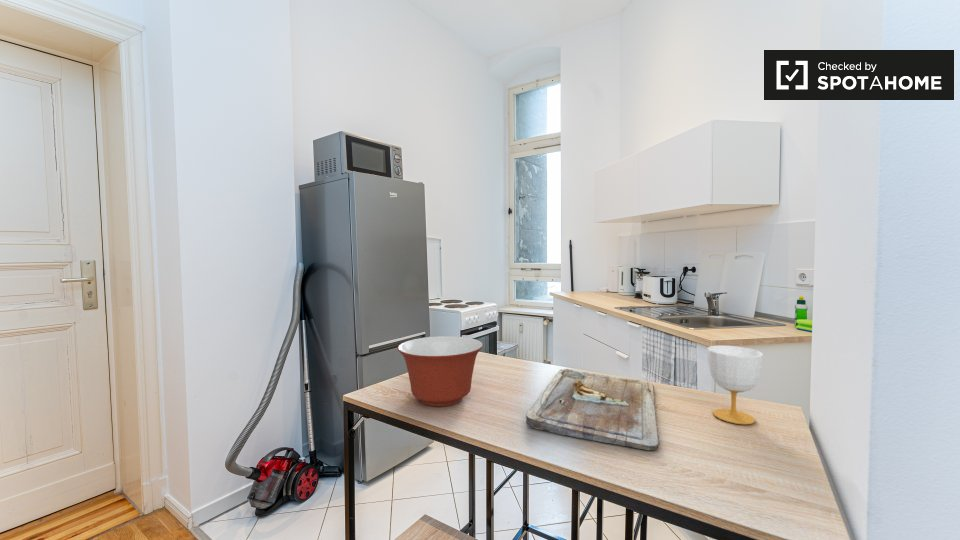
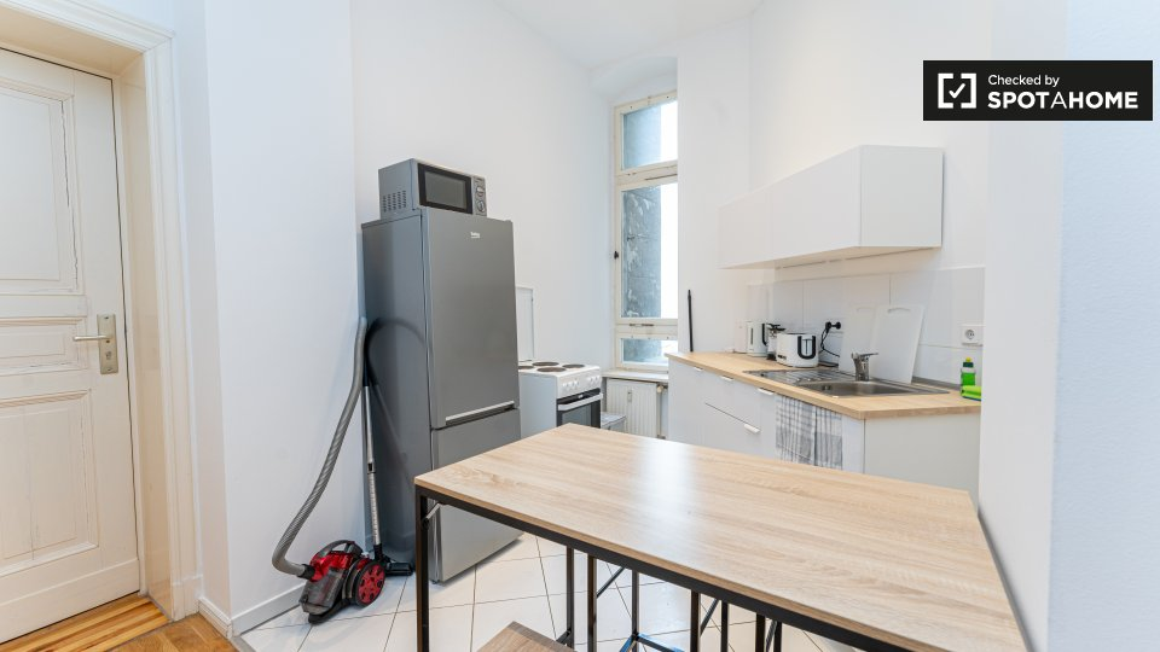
- mixing bowl (441, 371)
- cutting board (597, 392)
- cup (733, 383)
